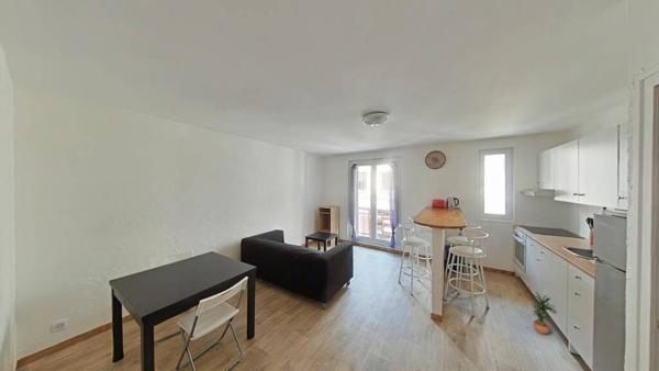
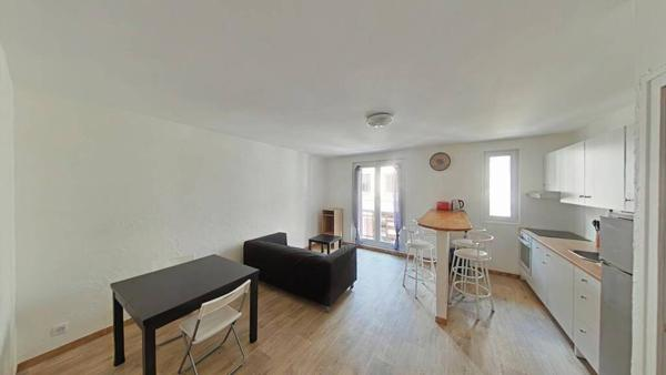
- potted plant (543, 314)
